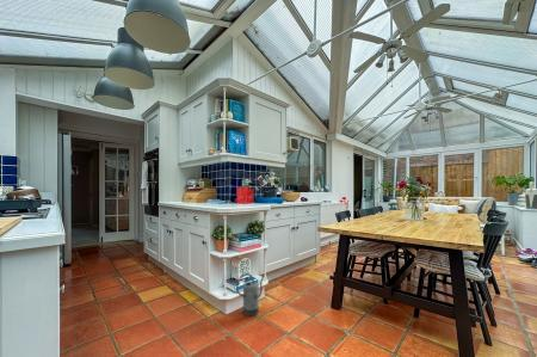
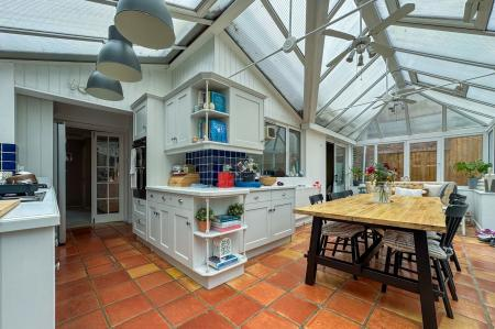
- watering can (251, 291)
